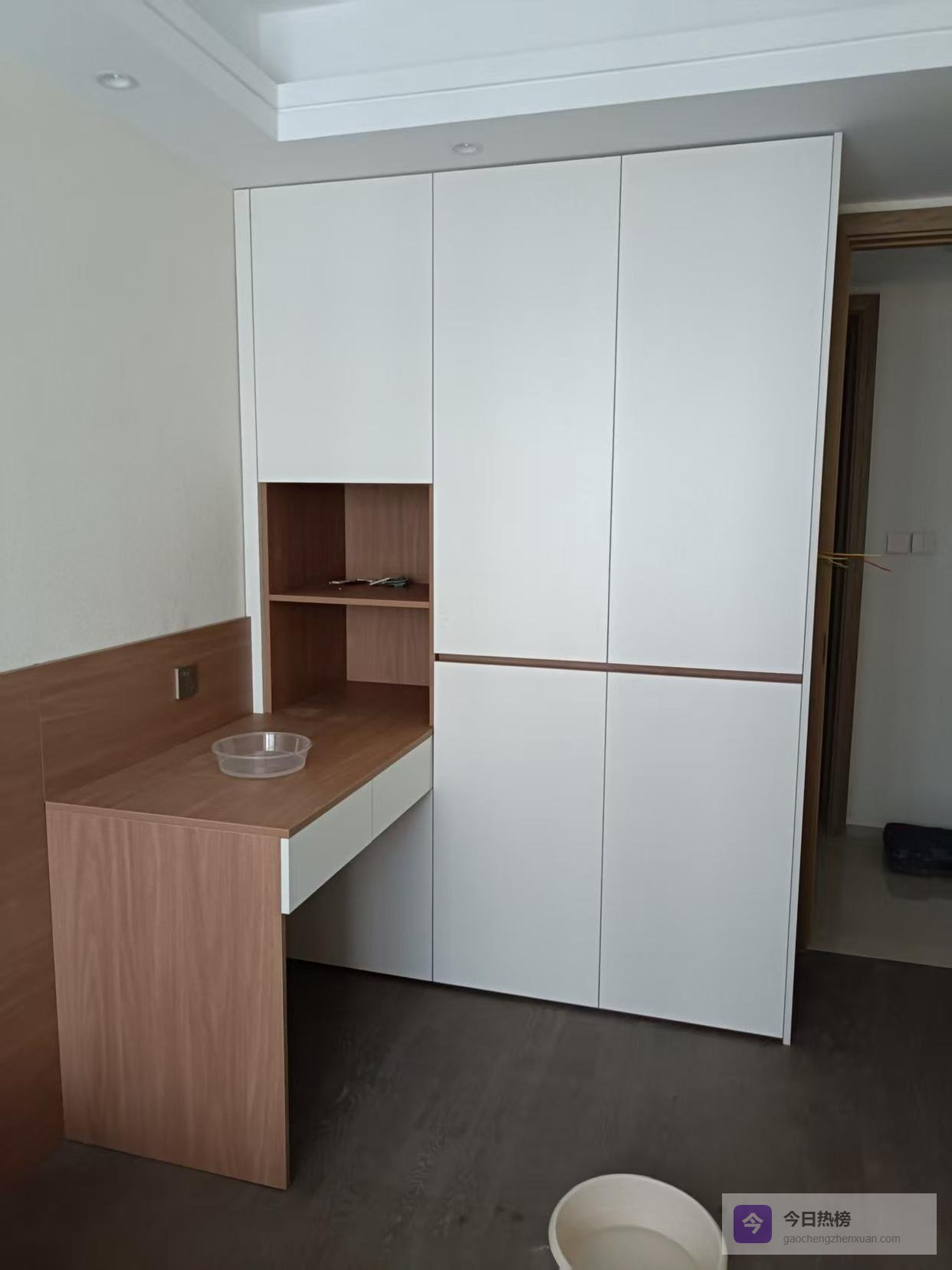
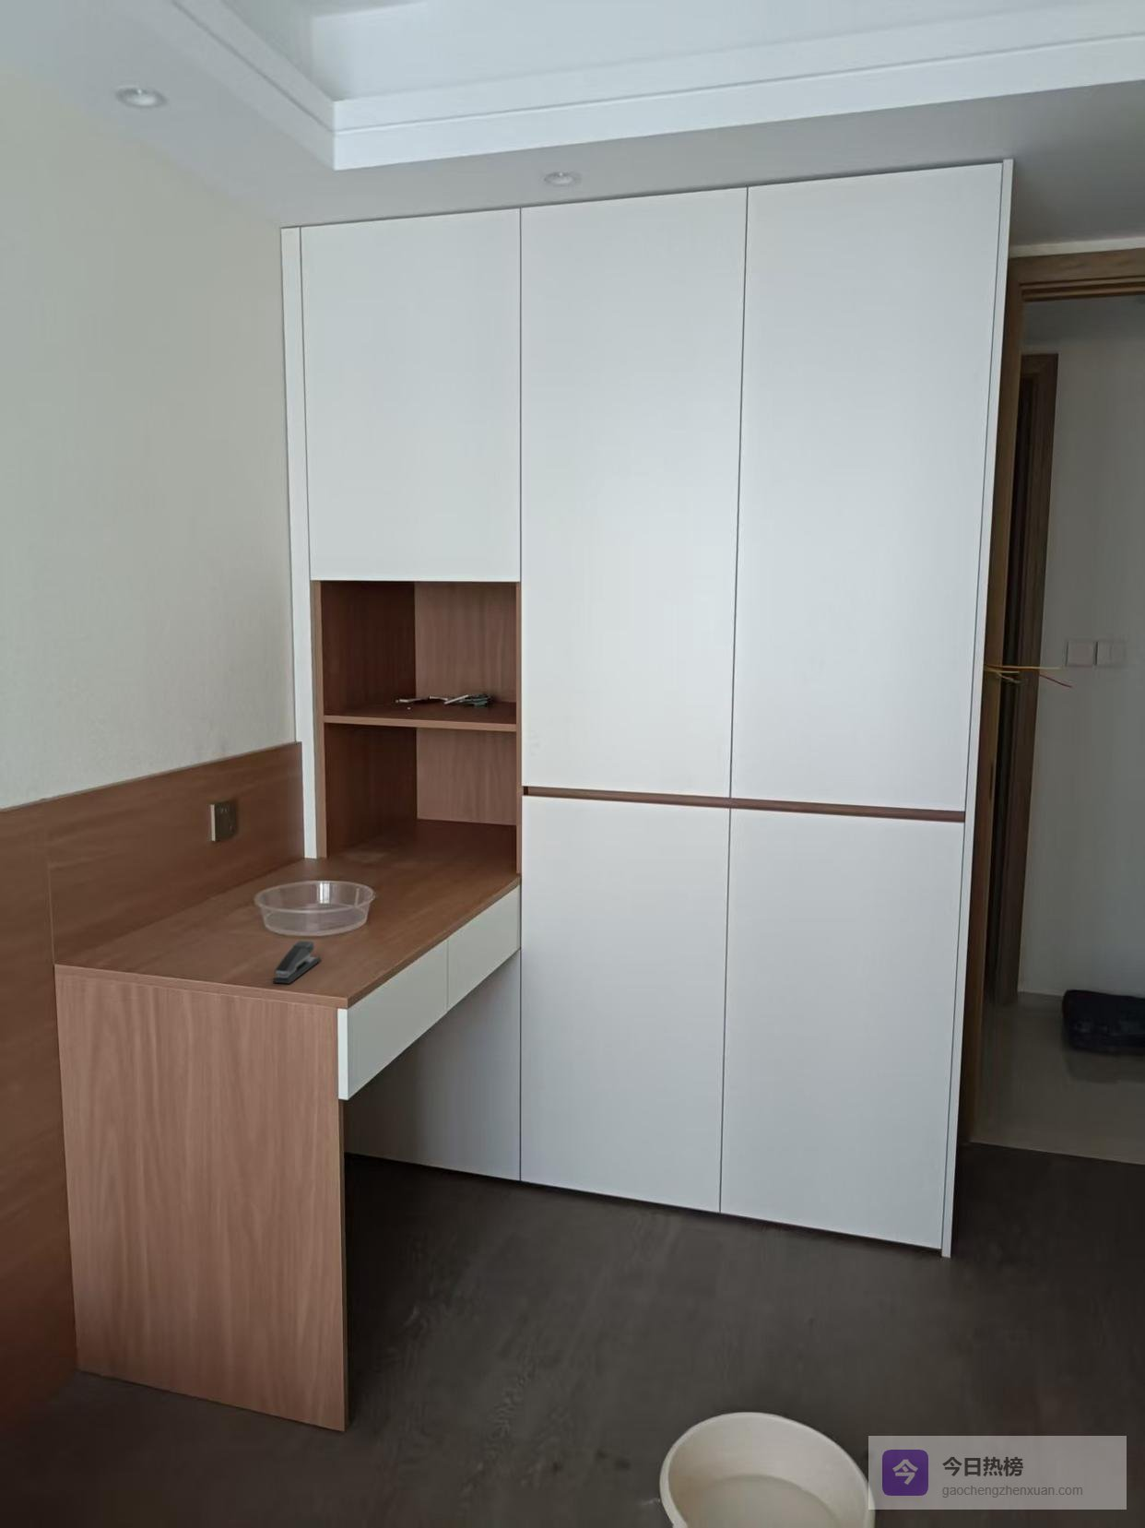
+ stapler (296, 959)
